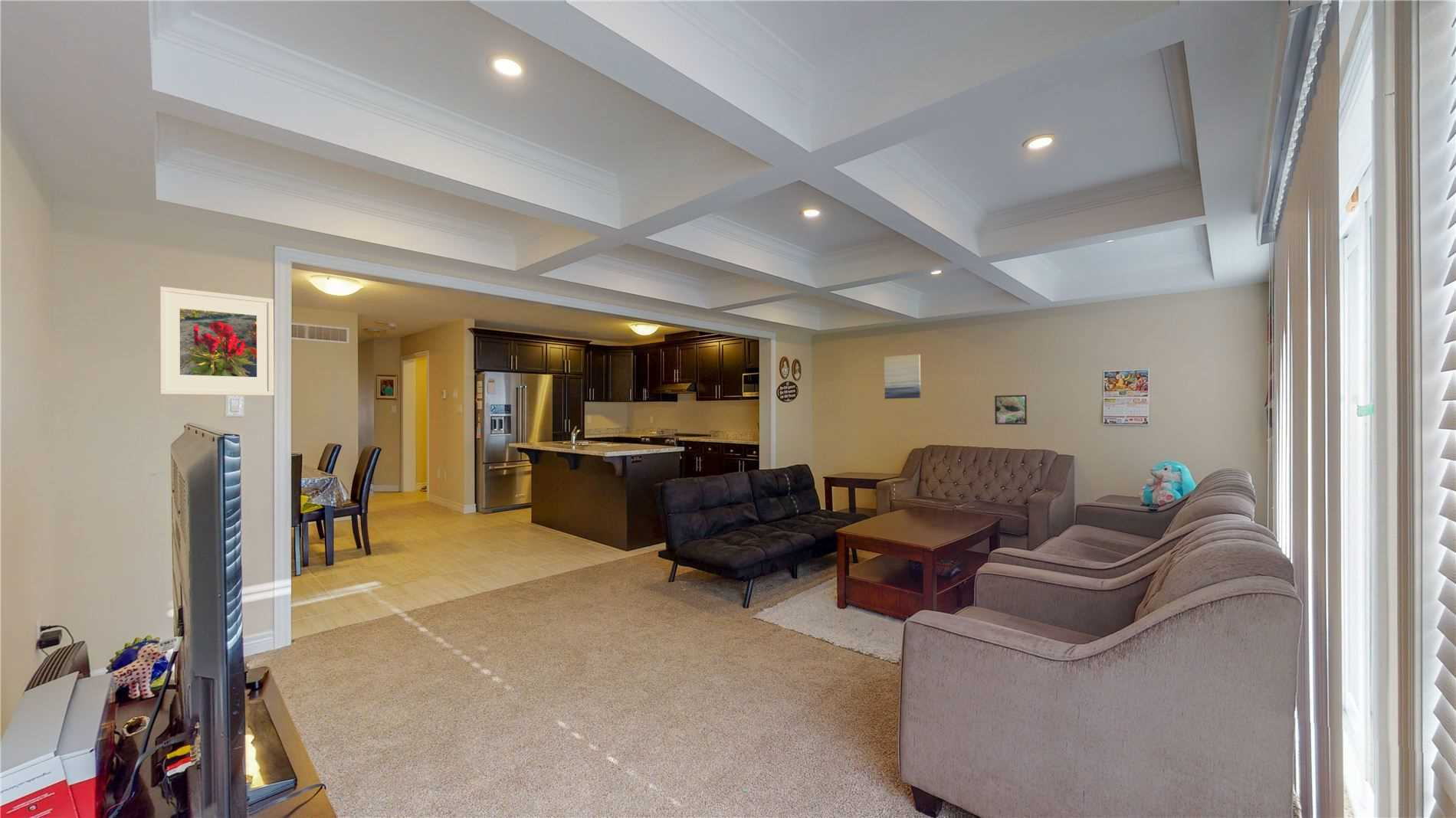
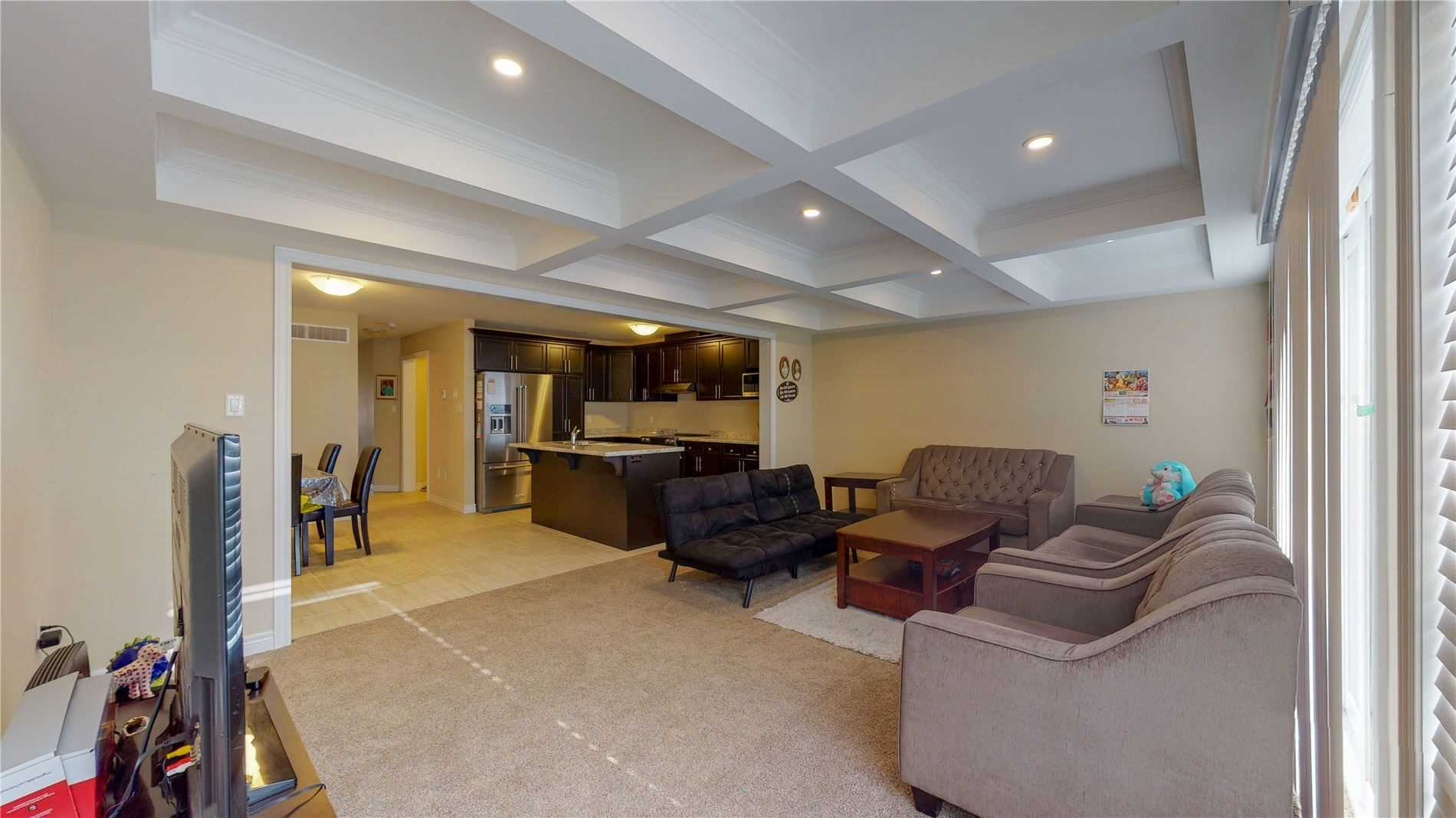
- wall art (902, 377)
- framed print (1010, 410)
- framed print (219, 344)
